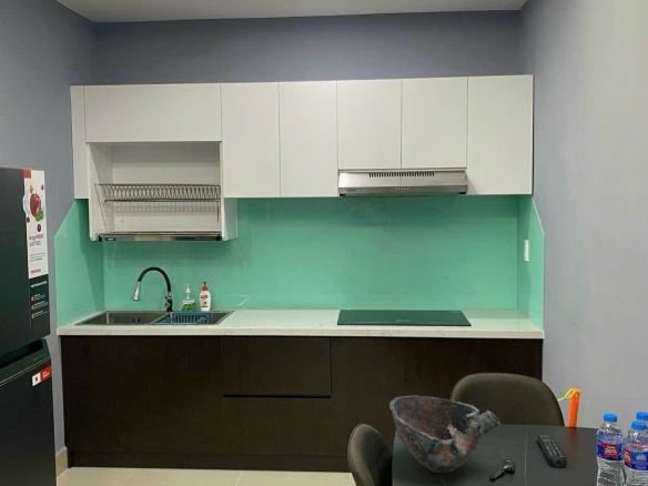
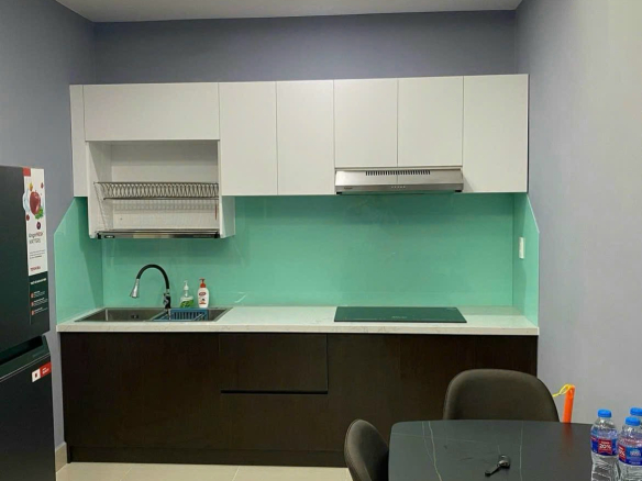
- bowl (443, 438)
- remote control (550, 448)
